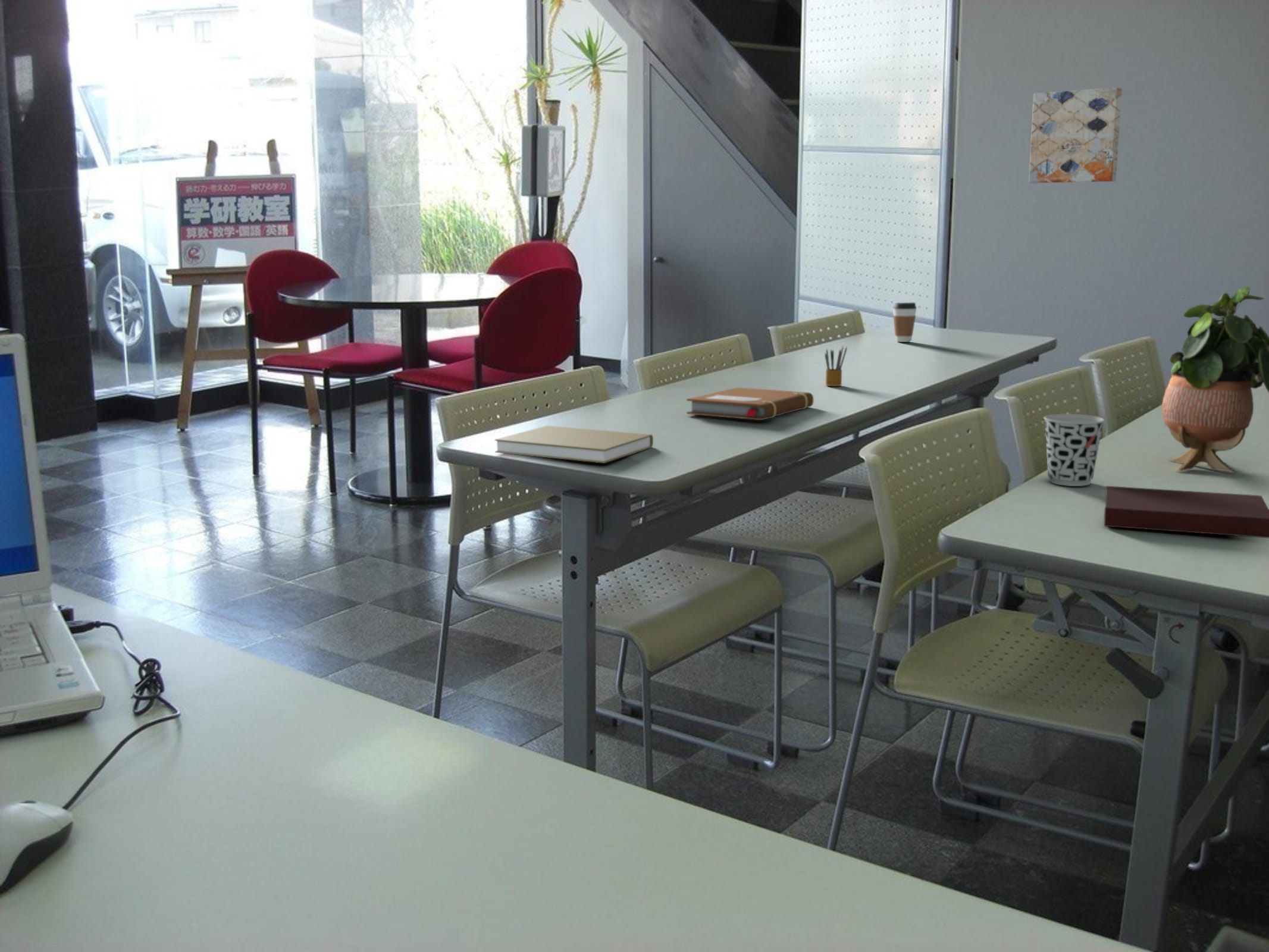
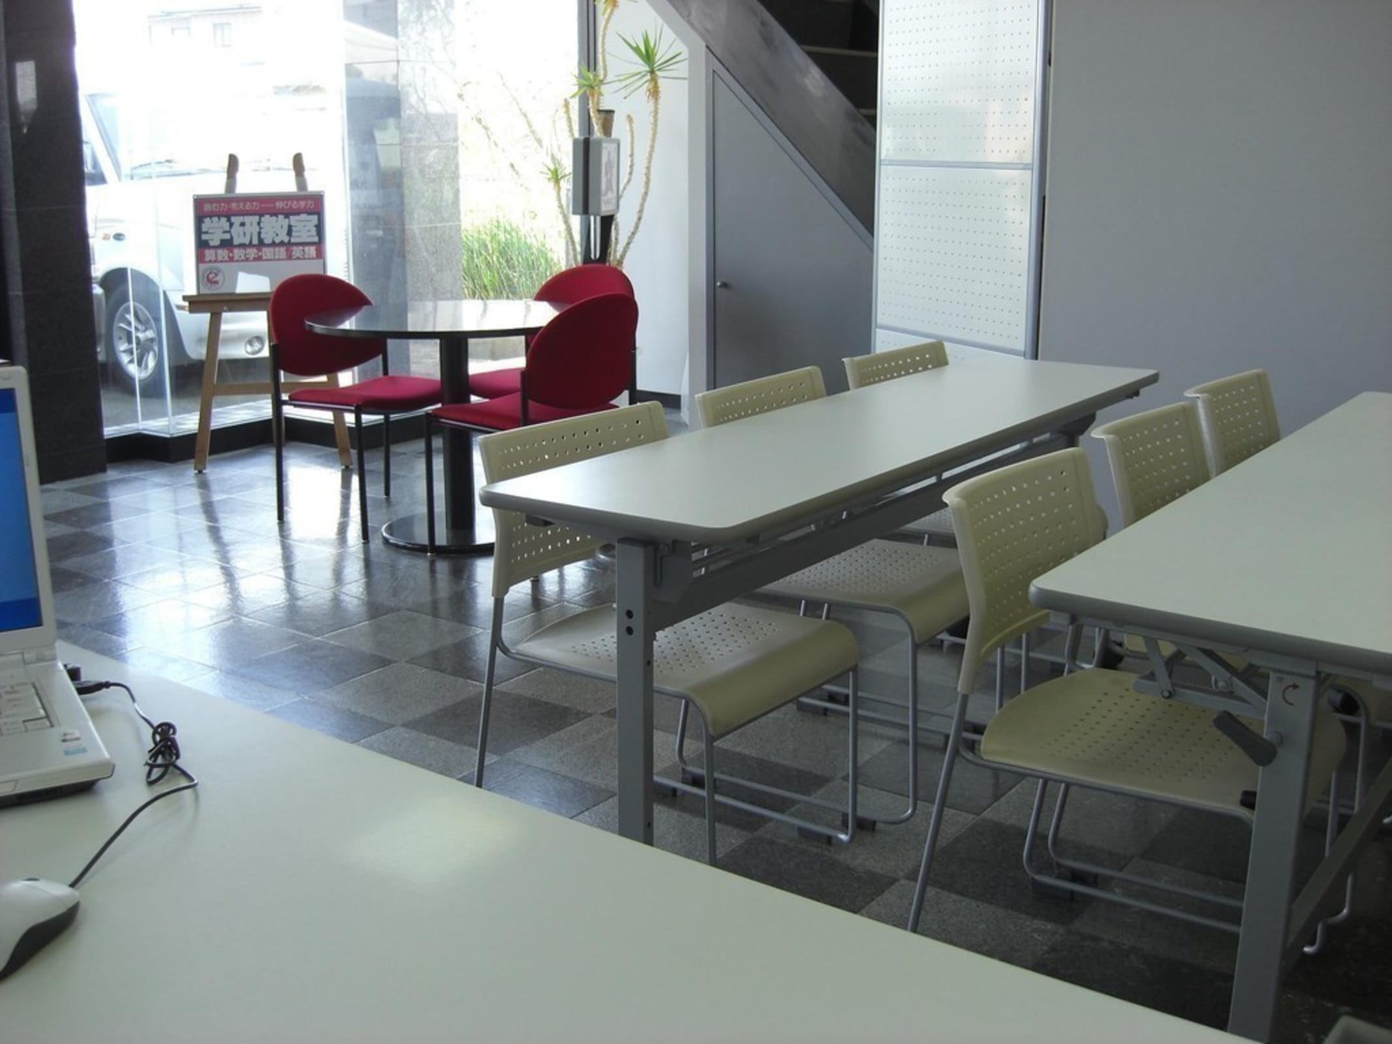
- notebook (750, 403)
- notebook (1184, 511)
- pencil box (833, 365)
- book (575, 443)
- potted plant (1221, 378)
- coffee cup (904, 322)
- cup (1071, 450)
- wall art (1074, 136)
